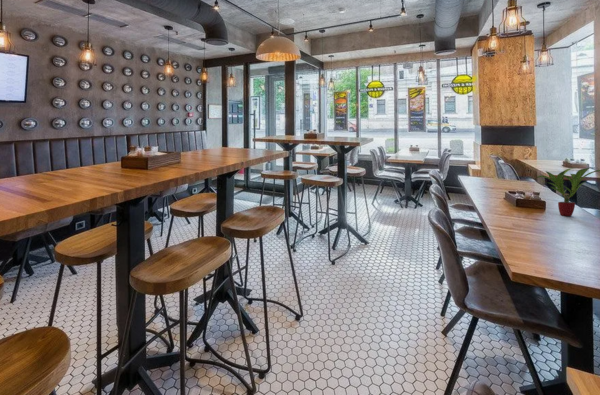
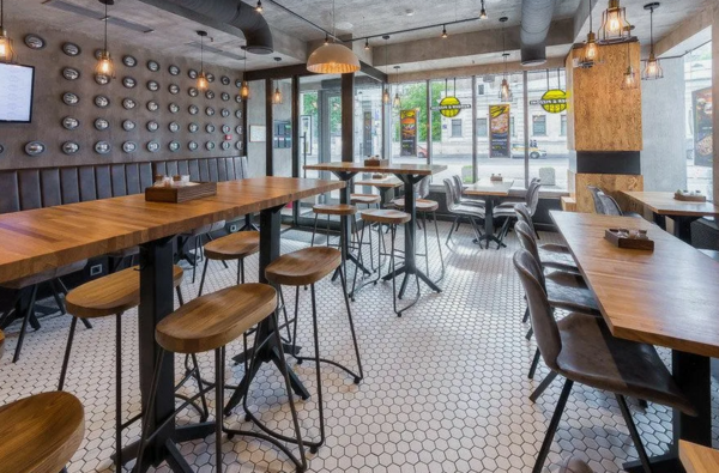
- potted plant (569, 190)
